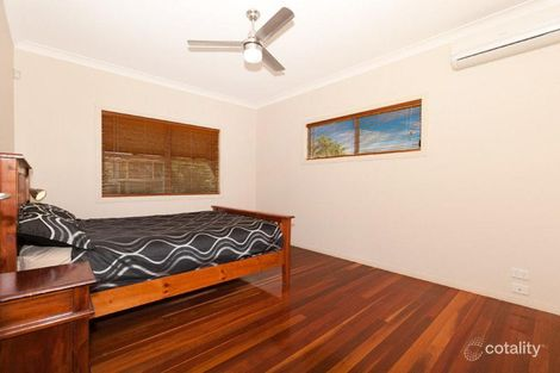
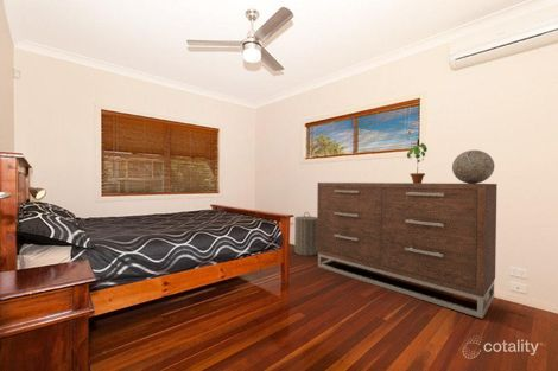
+ laundry hamper (306, 232)
+ dresser (392, 231)
+ decorative sphere (471, 166)
+ potted plant (417, 161)
